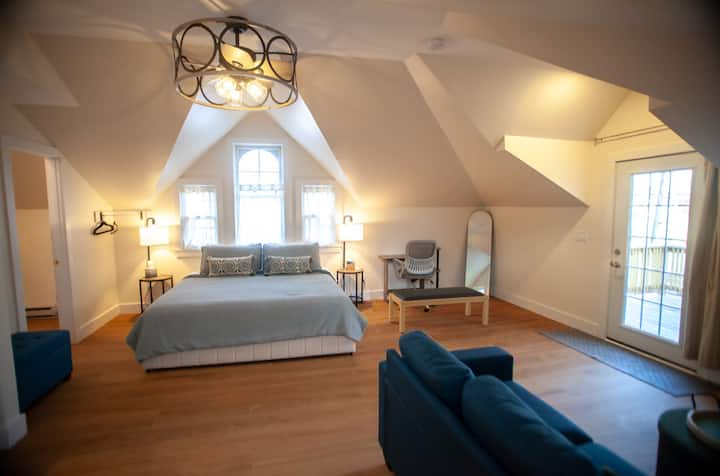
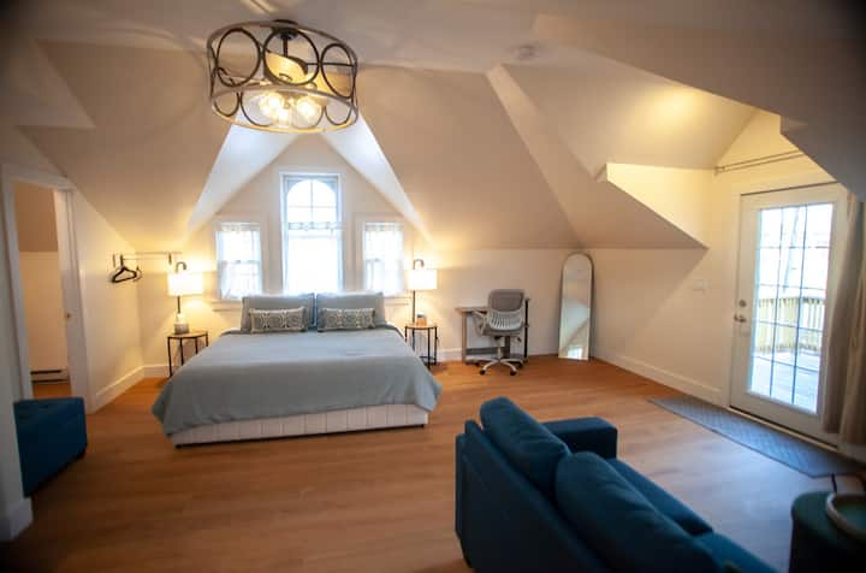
- bench (437, 304)
